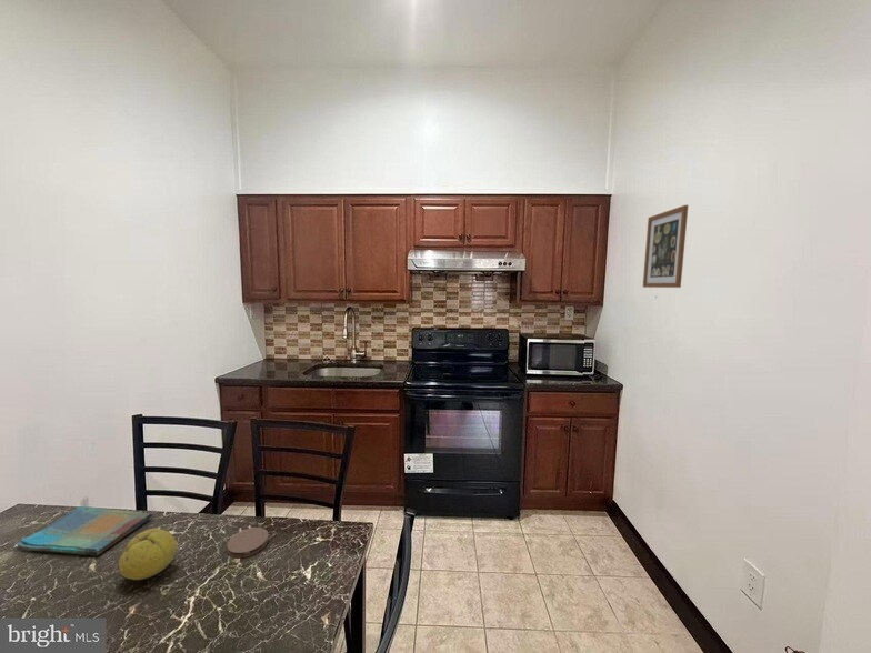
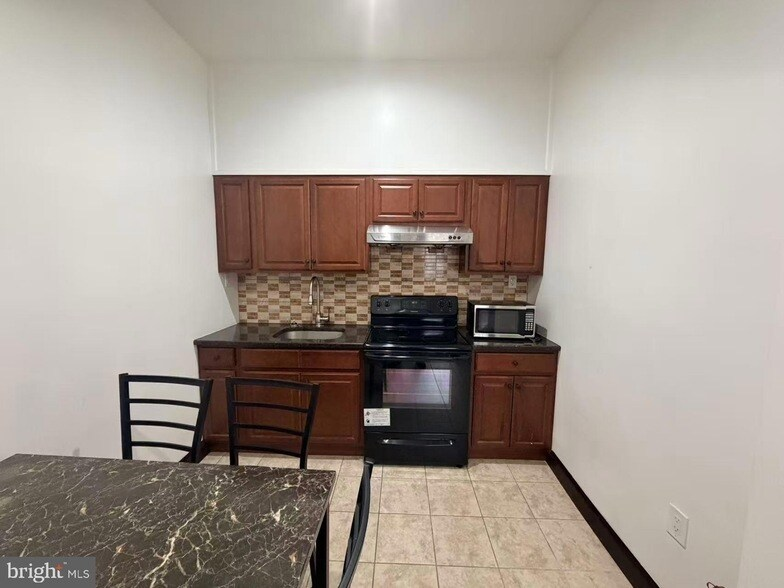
- wall art (663, 250)
- fruit (149, 553)
- dish towel (89, 528)
- coaster (248, 541)
